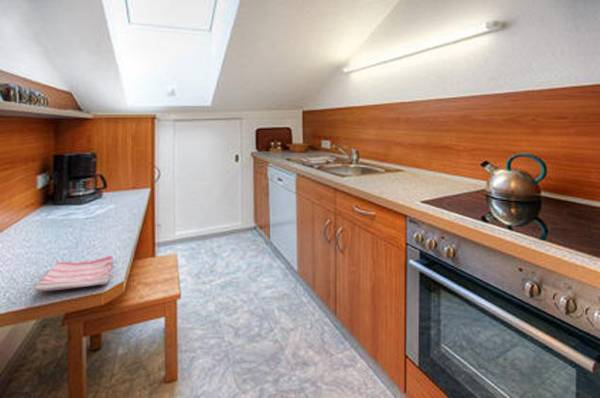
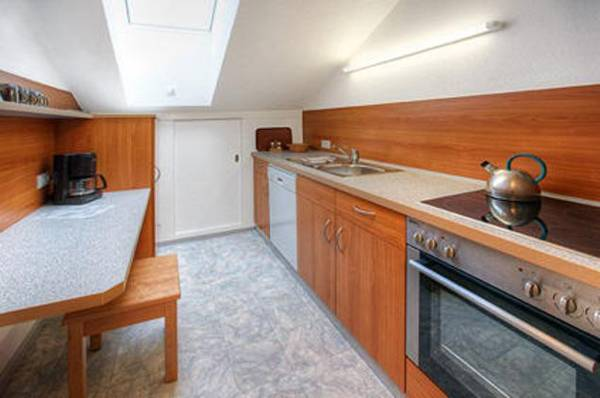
- dish towel (79, 272)
